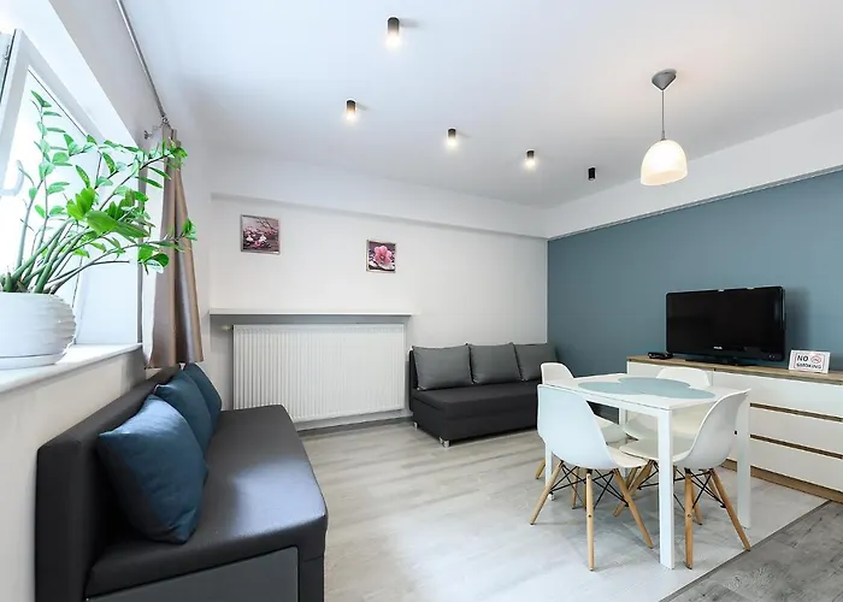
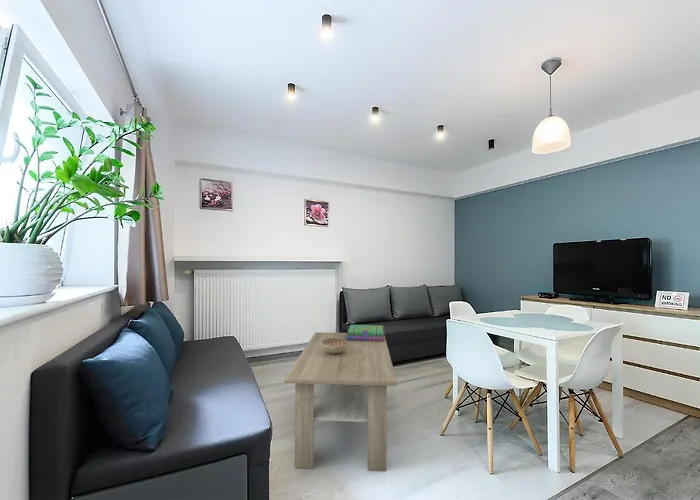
+ stack of books (366, 332)
+ coffee table (345, 387)
+ decorative bowl (334, 346)
